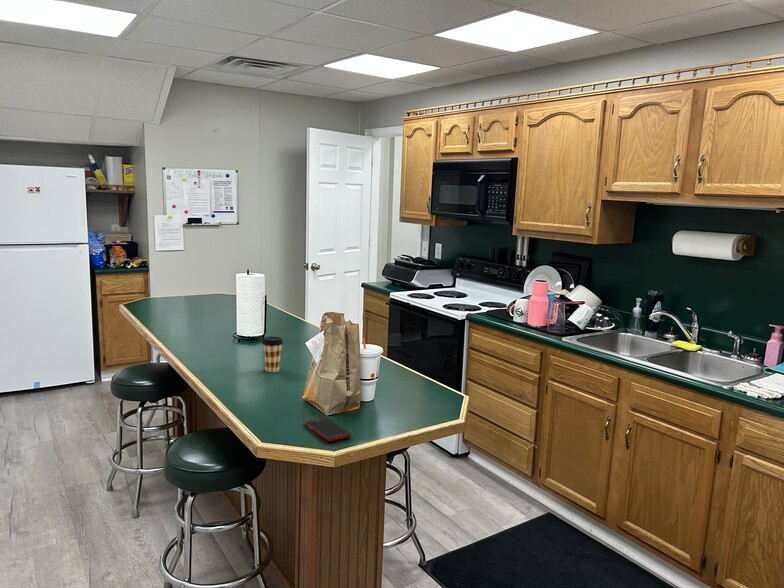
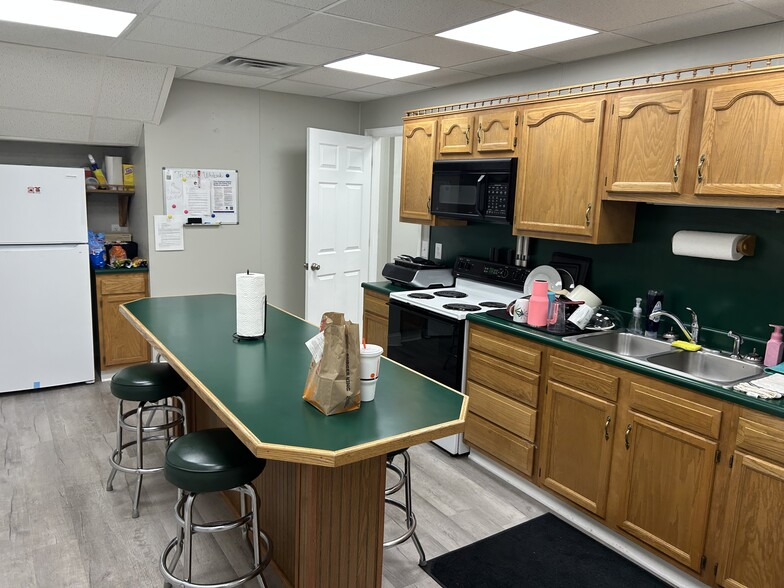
- coffee cup (272, 354)
- cell phone (327, 429)
